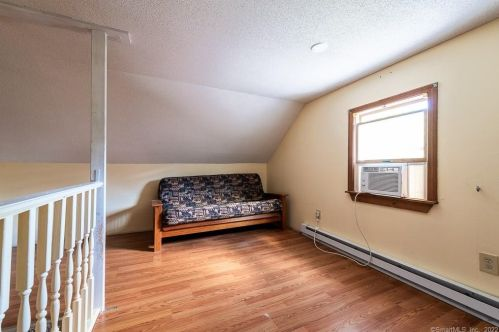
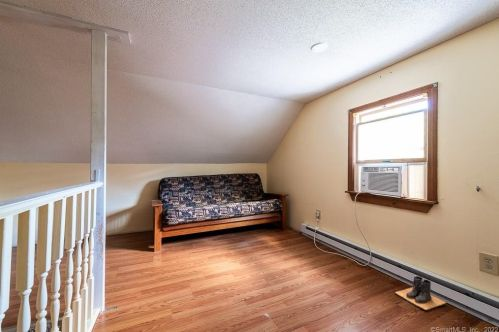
+ boots (419, 289)
